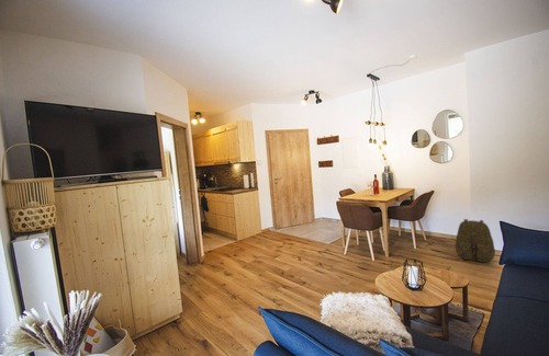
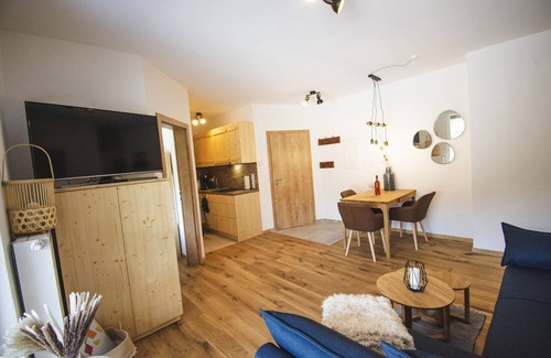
- backpack (473, 239)
